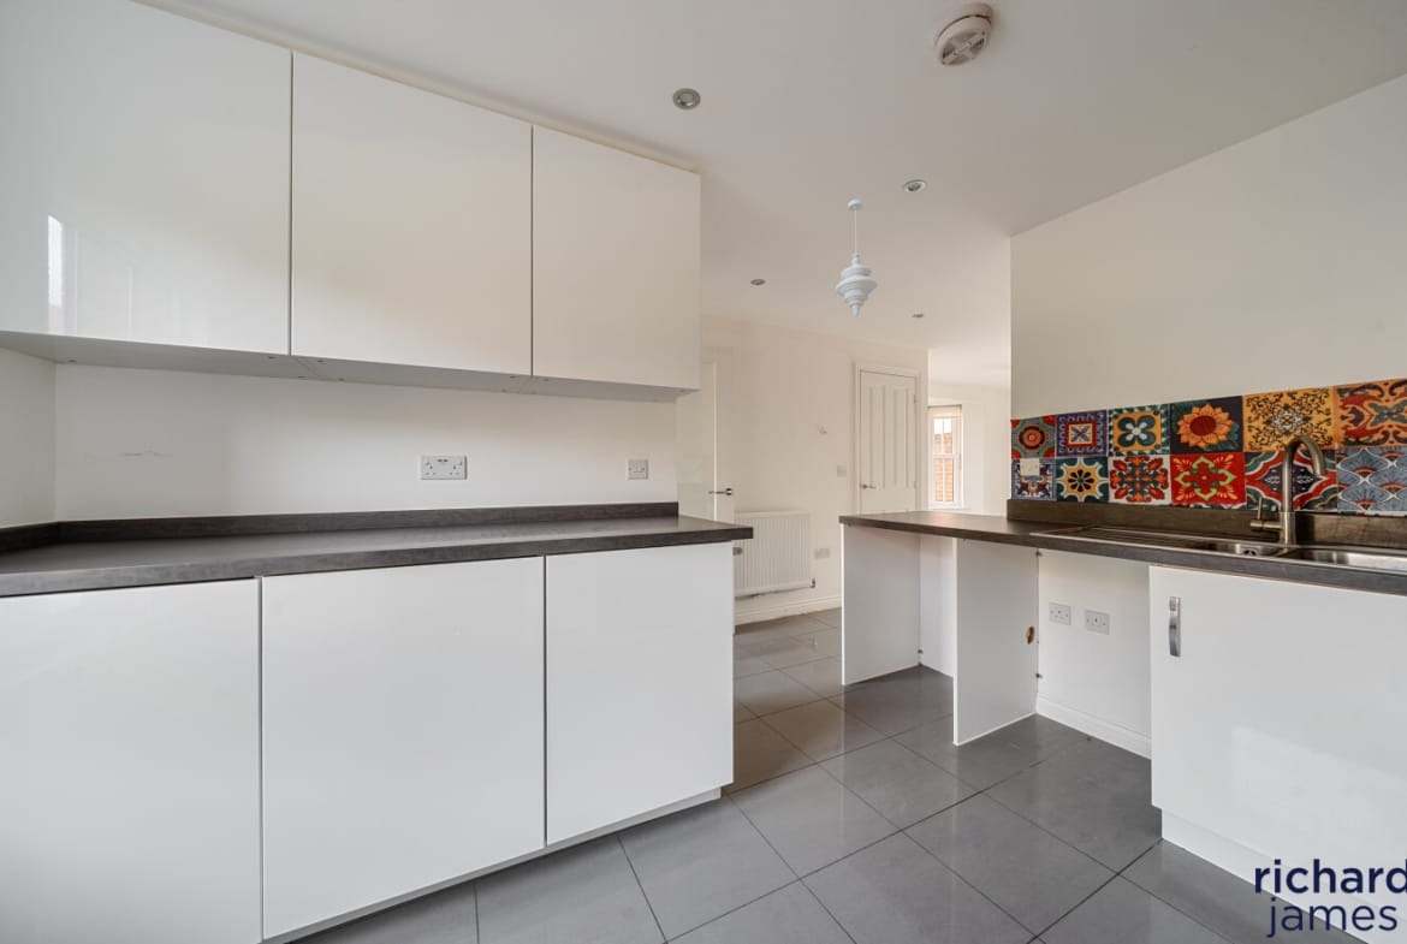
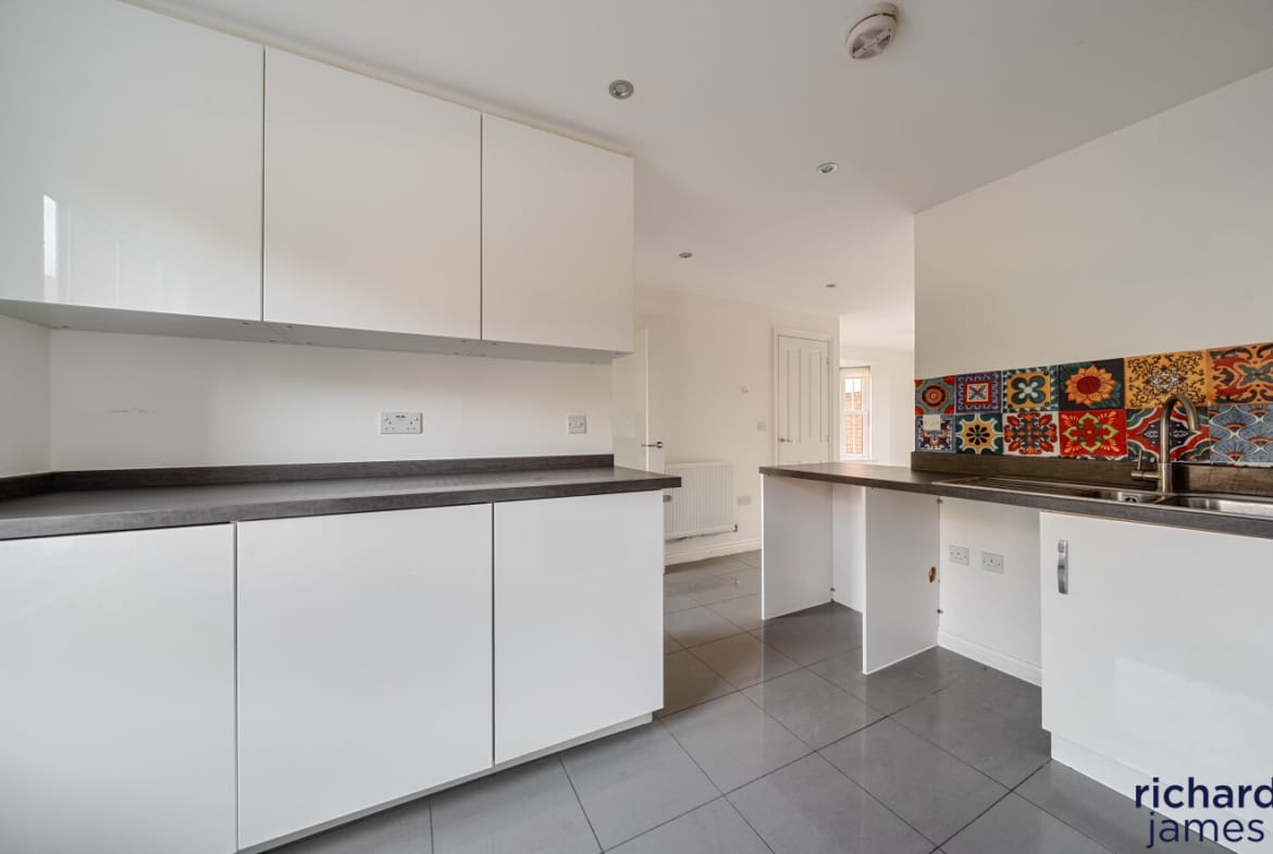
- pendant light (855, 260)
